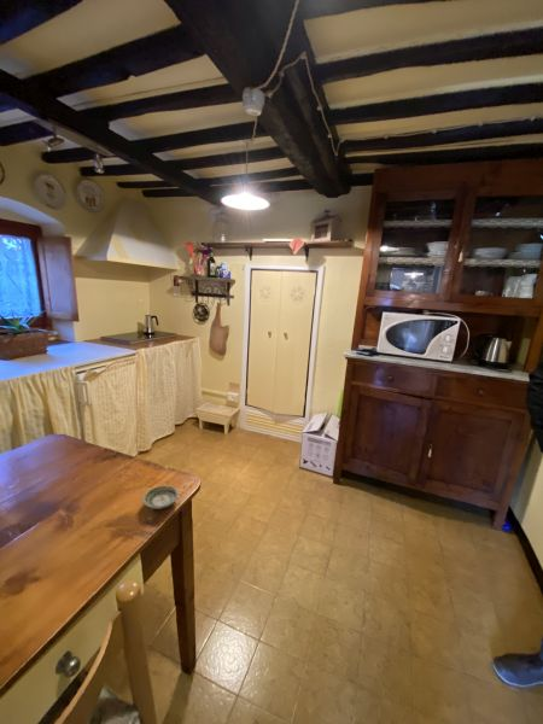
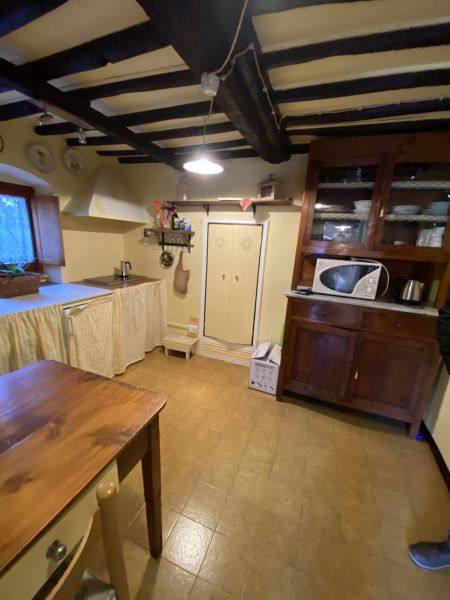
- saucer (160, 498)
